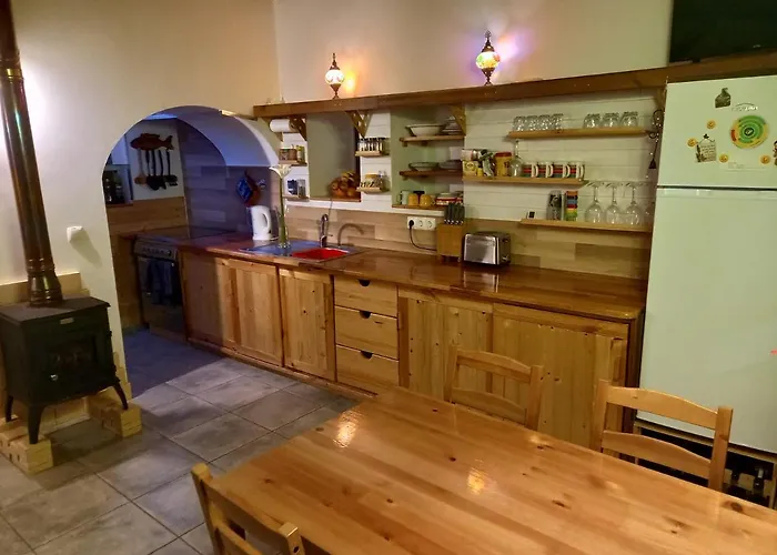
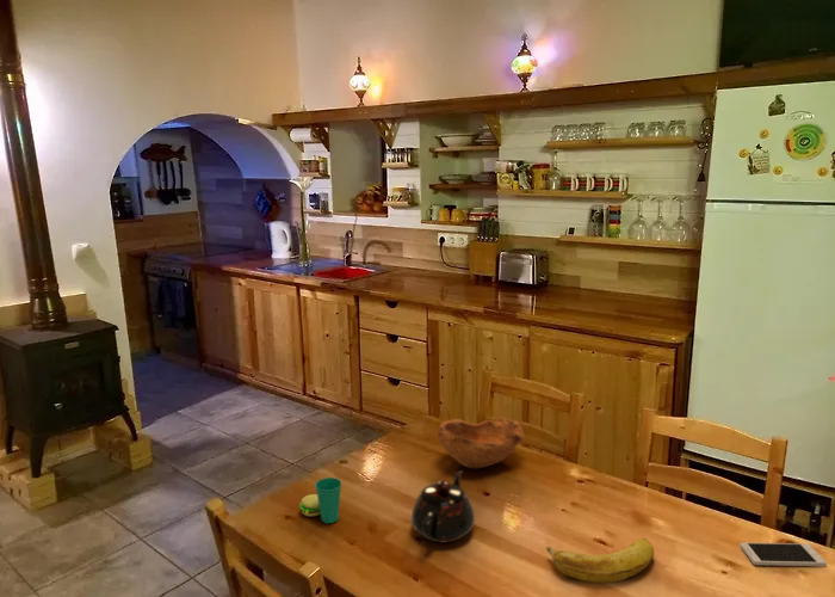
+ wooden bowl (481, 442)
+ banana (599, 555)
+ cup (320, 497)
+ smartphone (781, 554)
+ teapot (444, 504)
